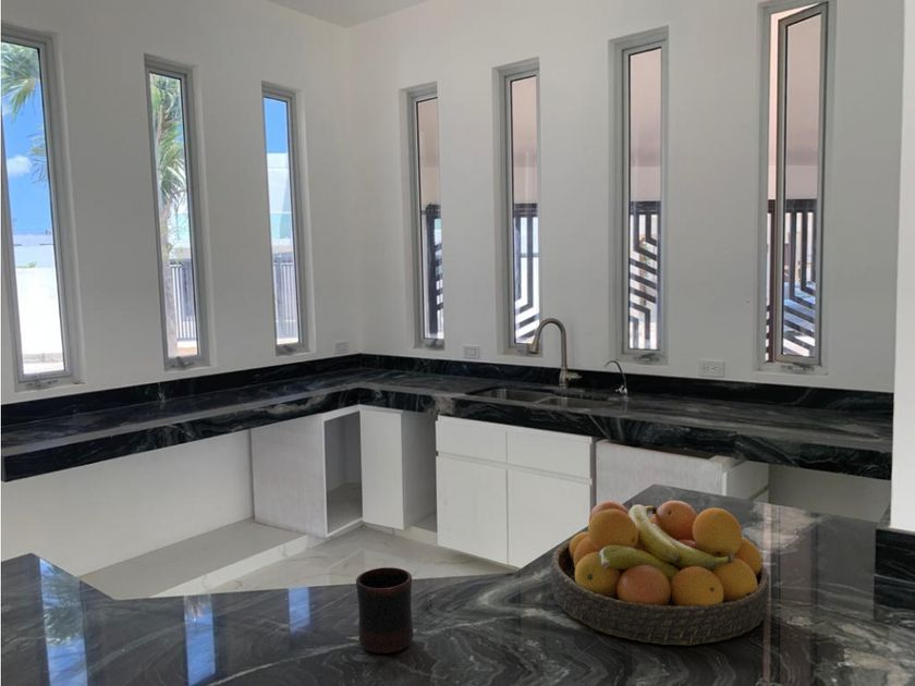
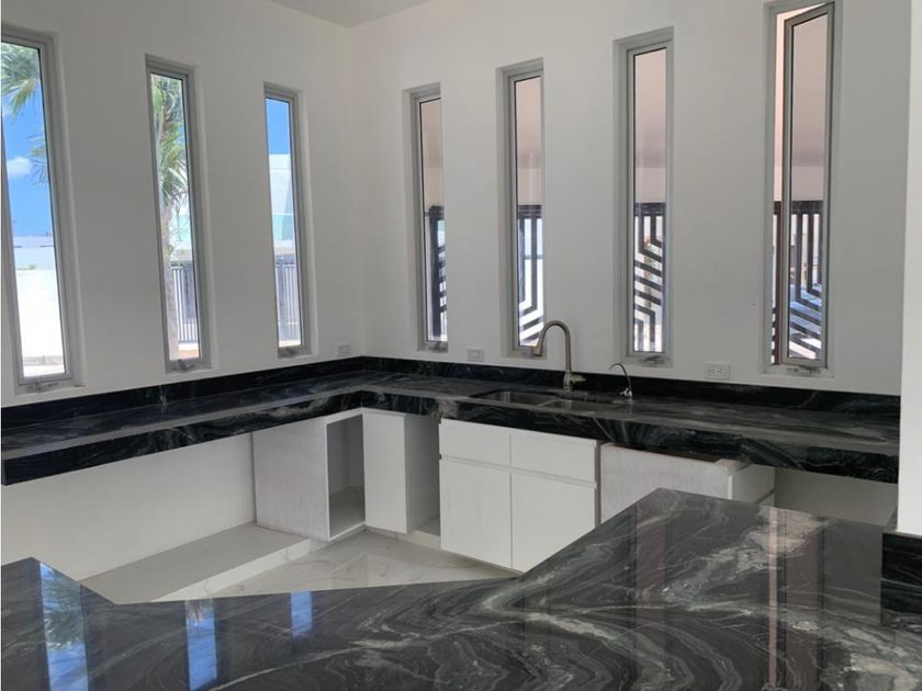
- mug (382, 604)
- fruit bowl (656, 549)
